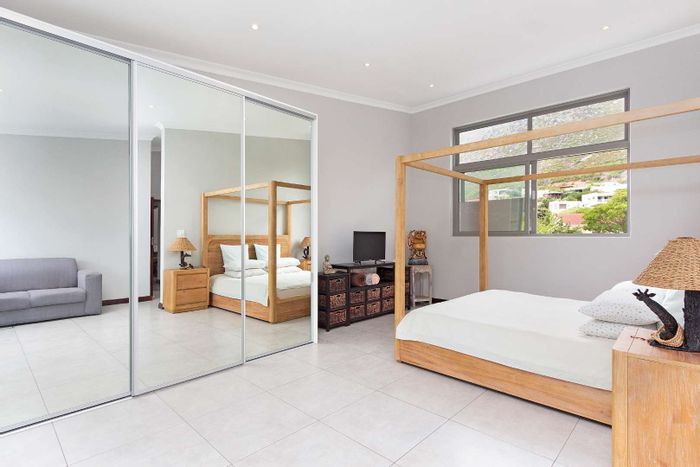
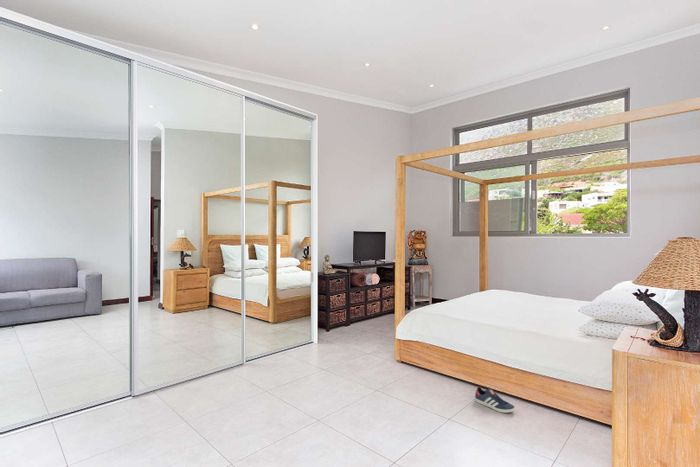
+ sneaker (493, 398)
